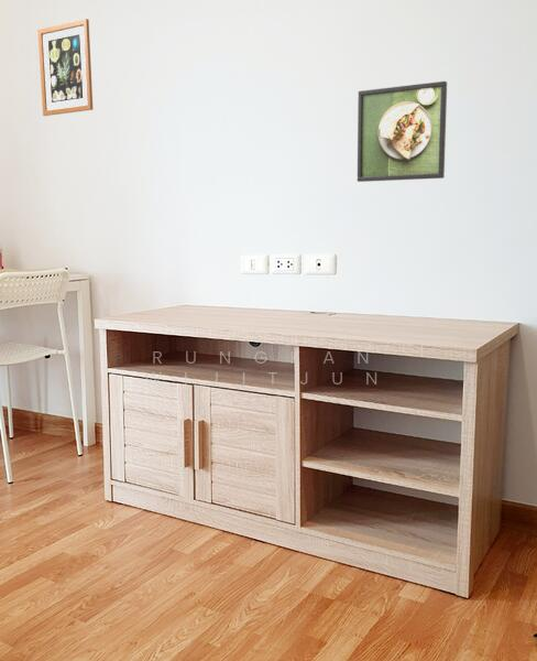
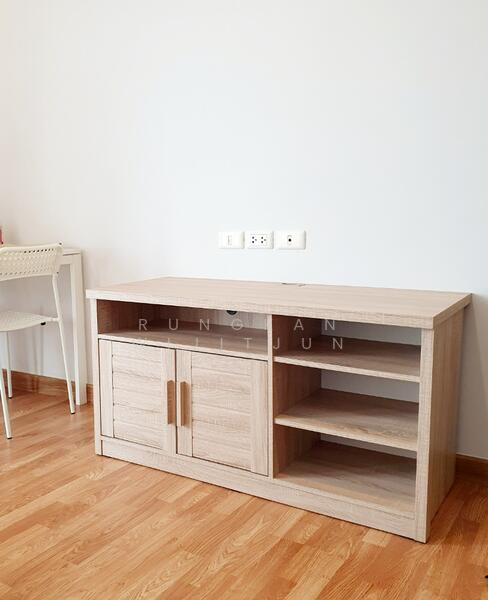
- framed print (399, 133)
- wall art (65, 68)
